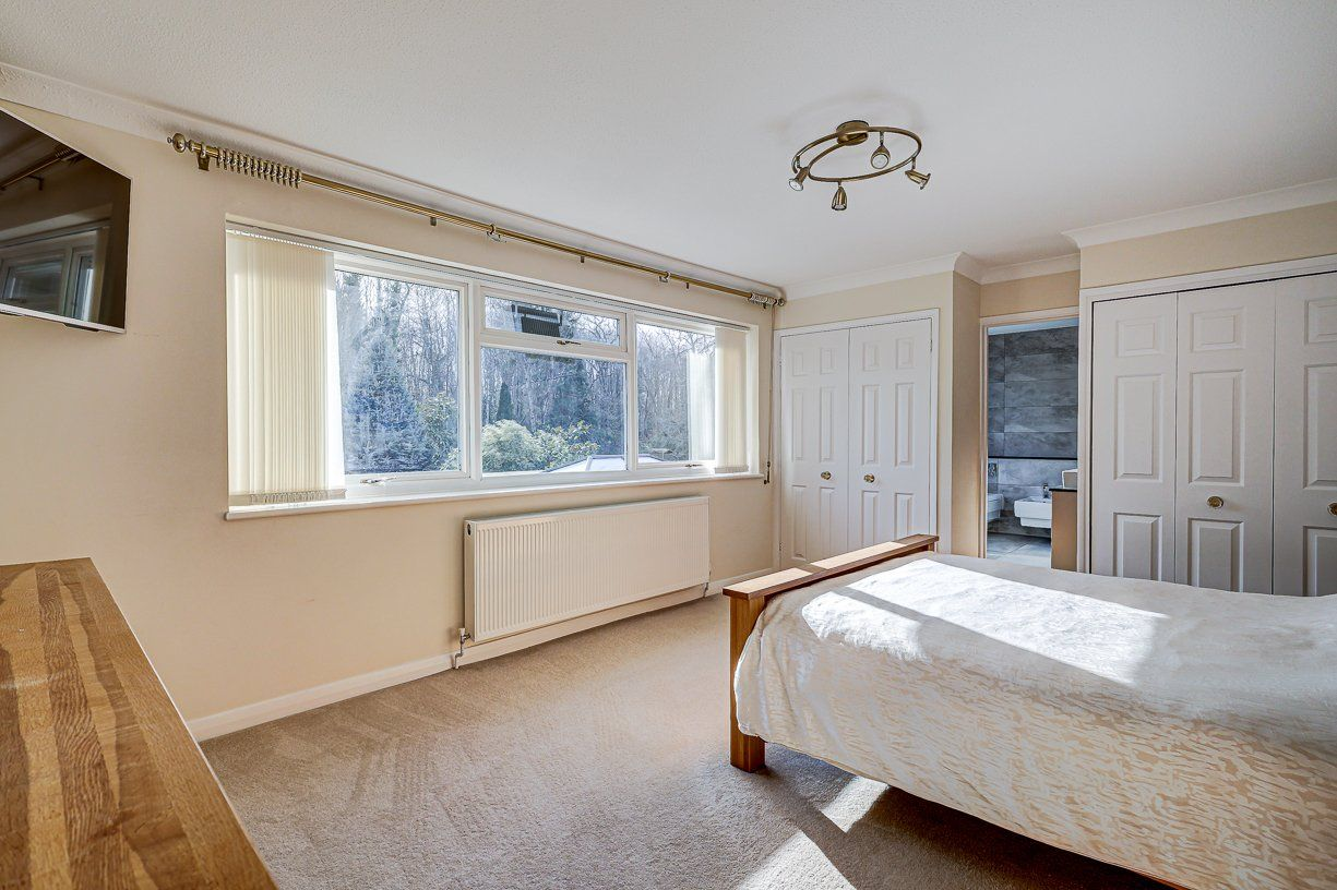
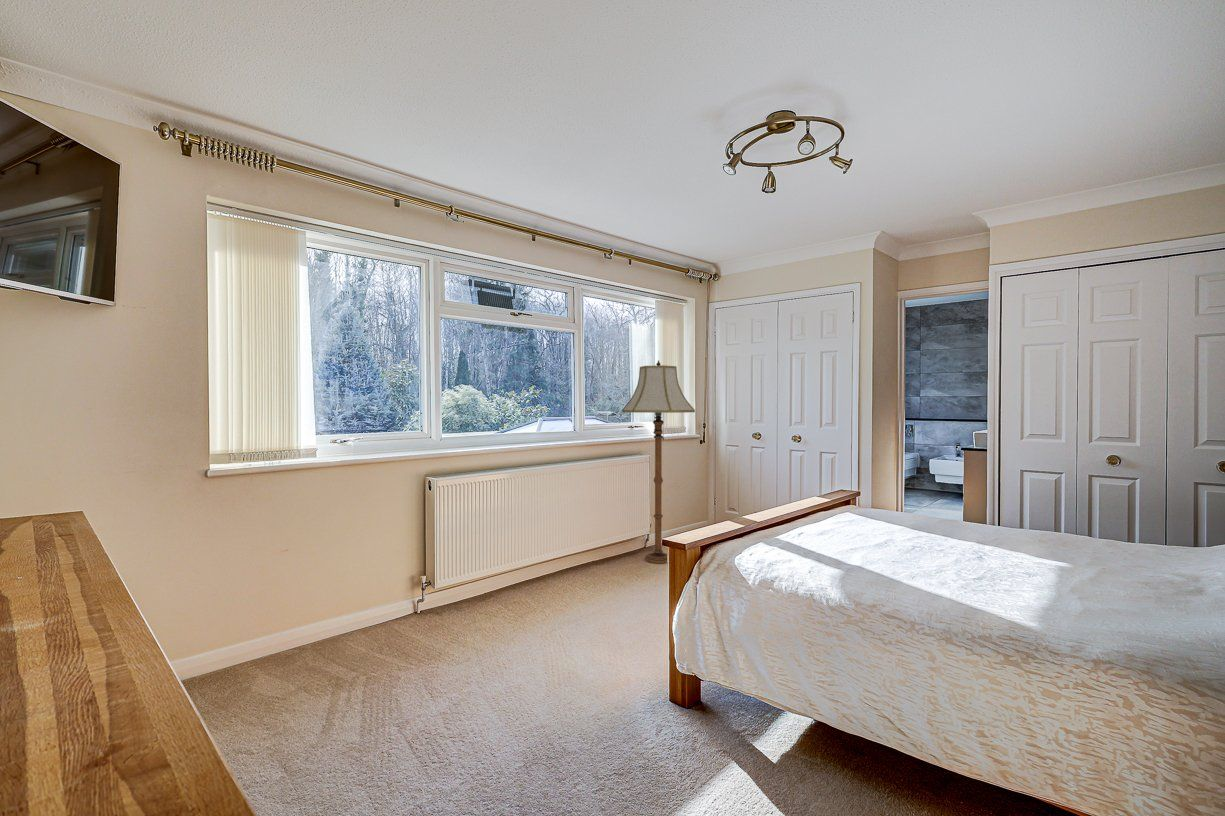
+ floor lamp (657, 459)
